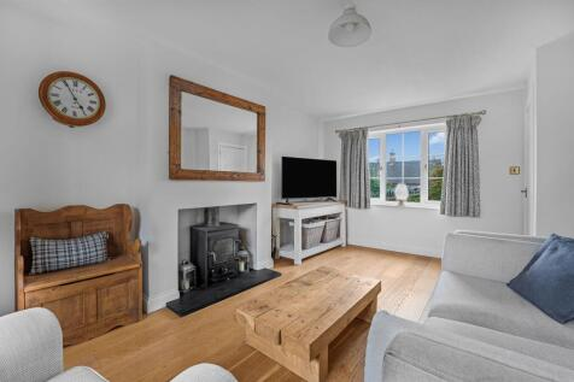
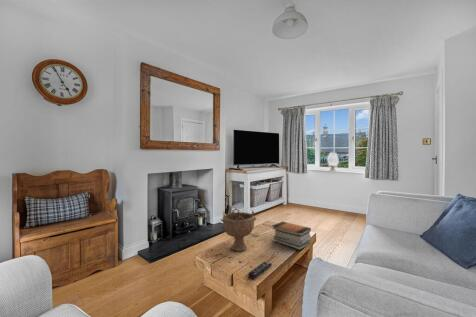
+ book stack (291, 234)
+ remote control (260, 269)
+ decorative bowl (238, 229)
